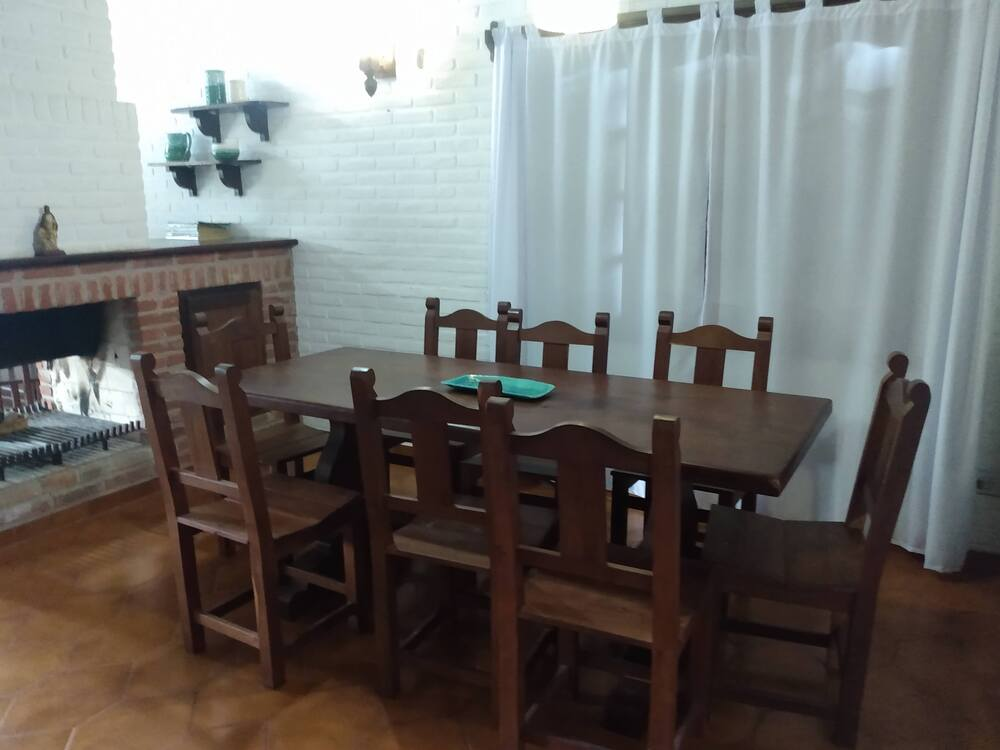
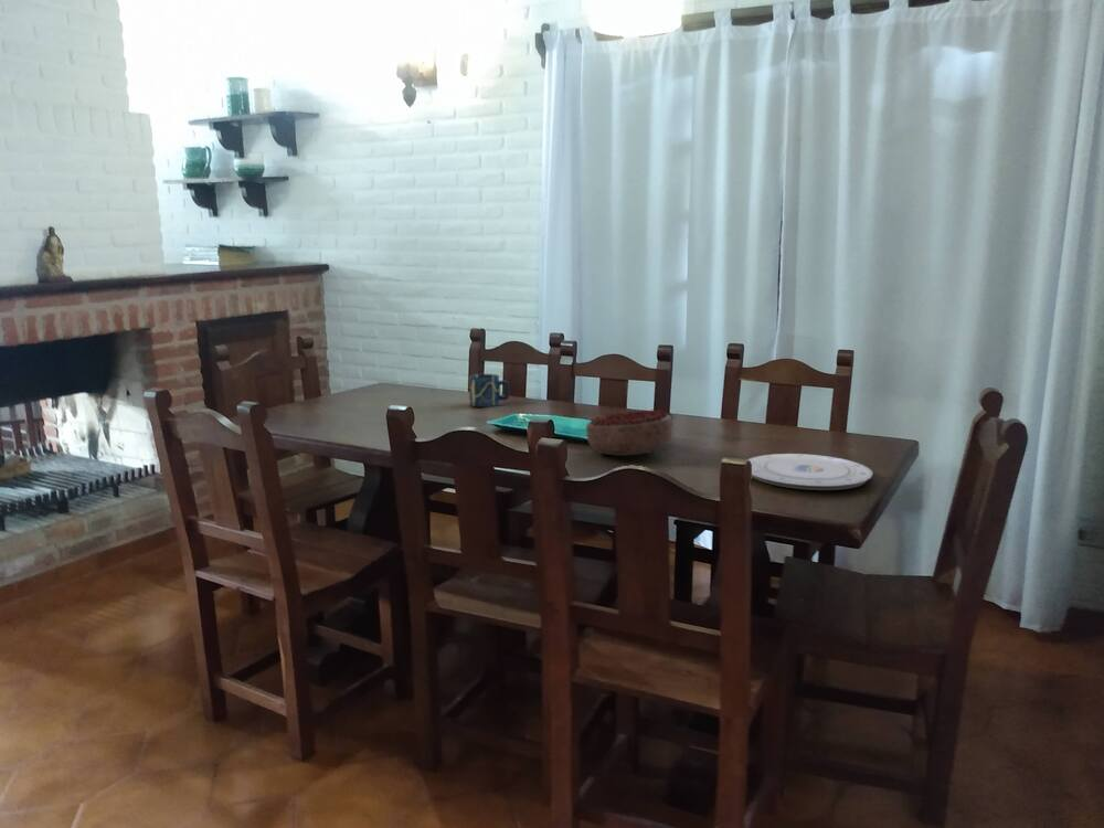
+ decorative bowl (628, 431)
+ plate (805, 471)
+ cup (489, 390)
